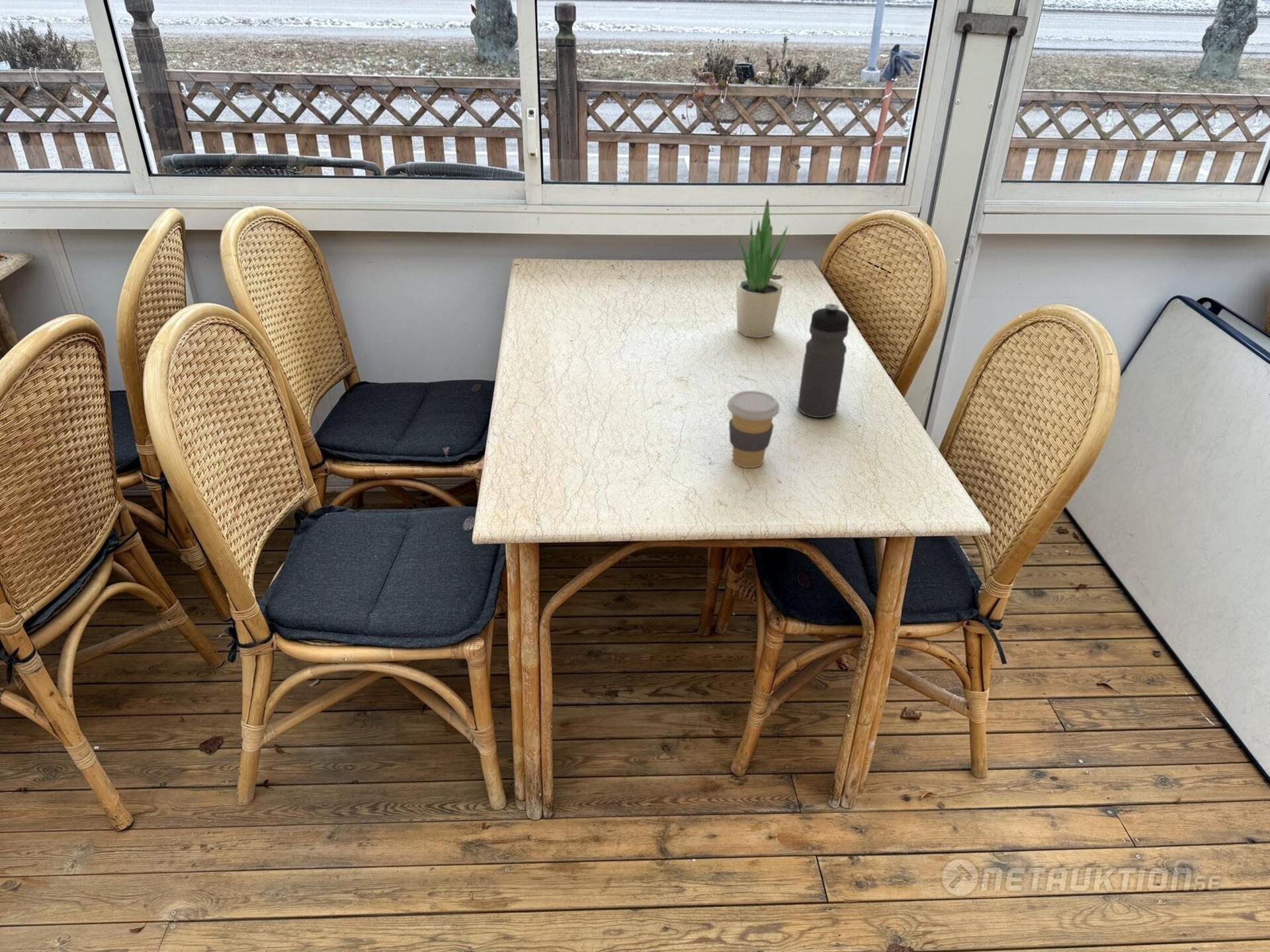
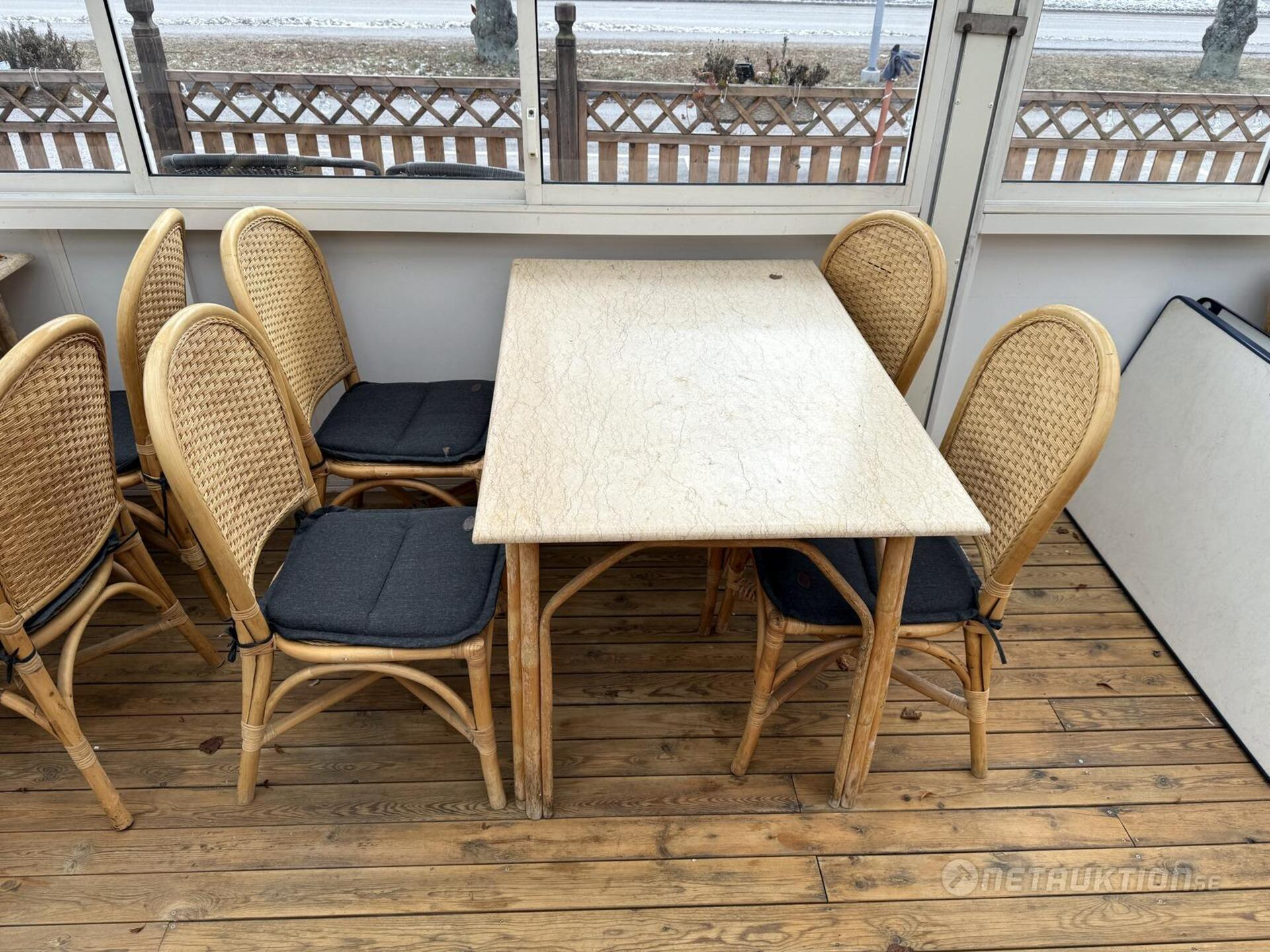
- potted plant (758, 268)
- water bottle (824, 359)
- coffee cup (751, 431)
